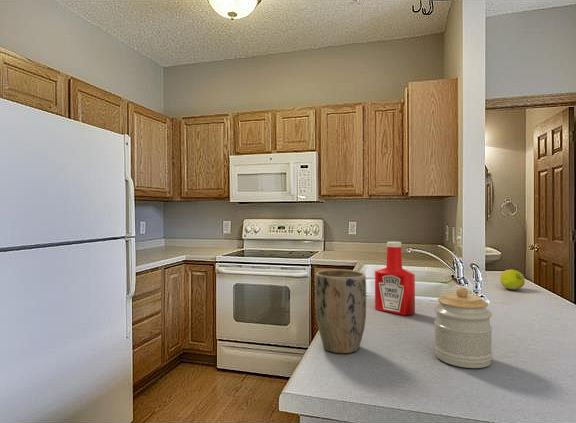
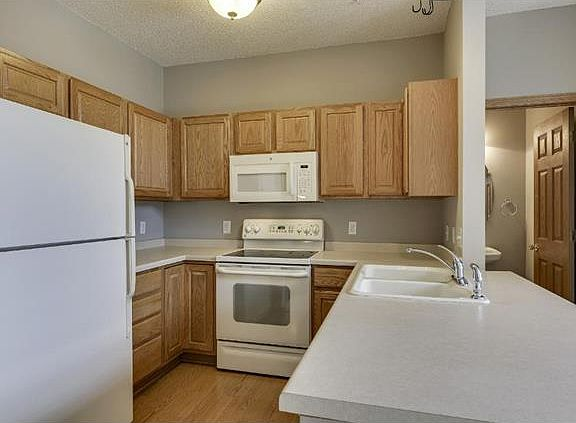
- fruit (512, 279)
- jar (462, 322)
- soap bottle (394, 276)
- plant pot (340, 310)
